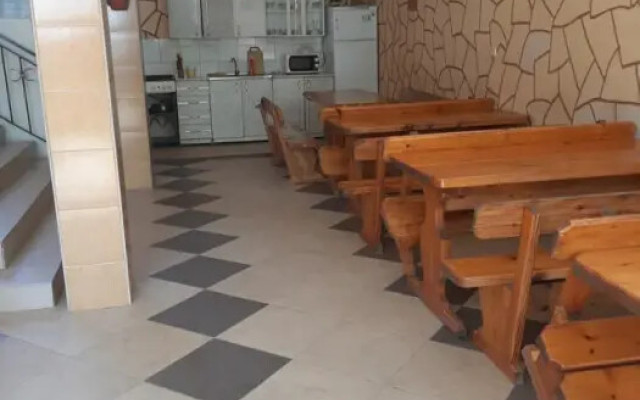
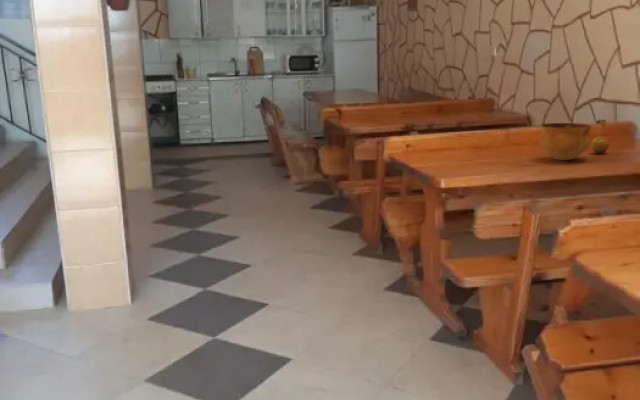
+ bowl (564, 143)
+ fruit (600, 144)
